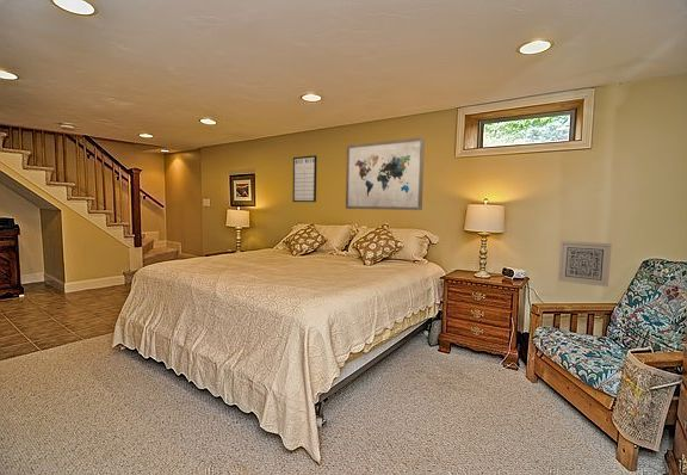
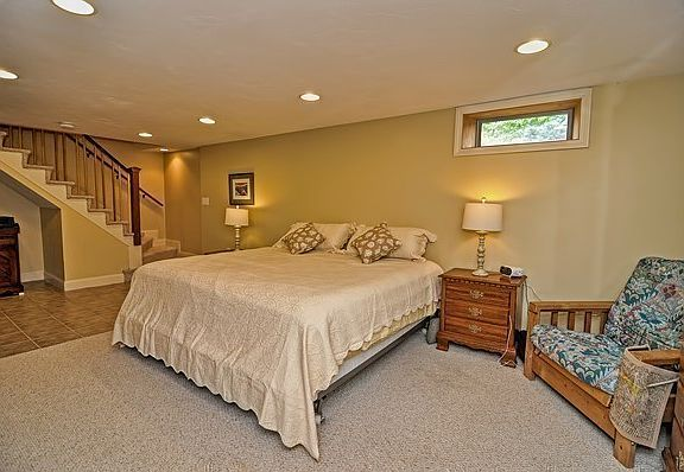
- writing board (304, 179)
- wall art (382, 175)
- wall art (583, 263)
